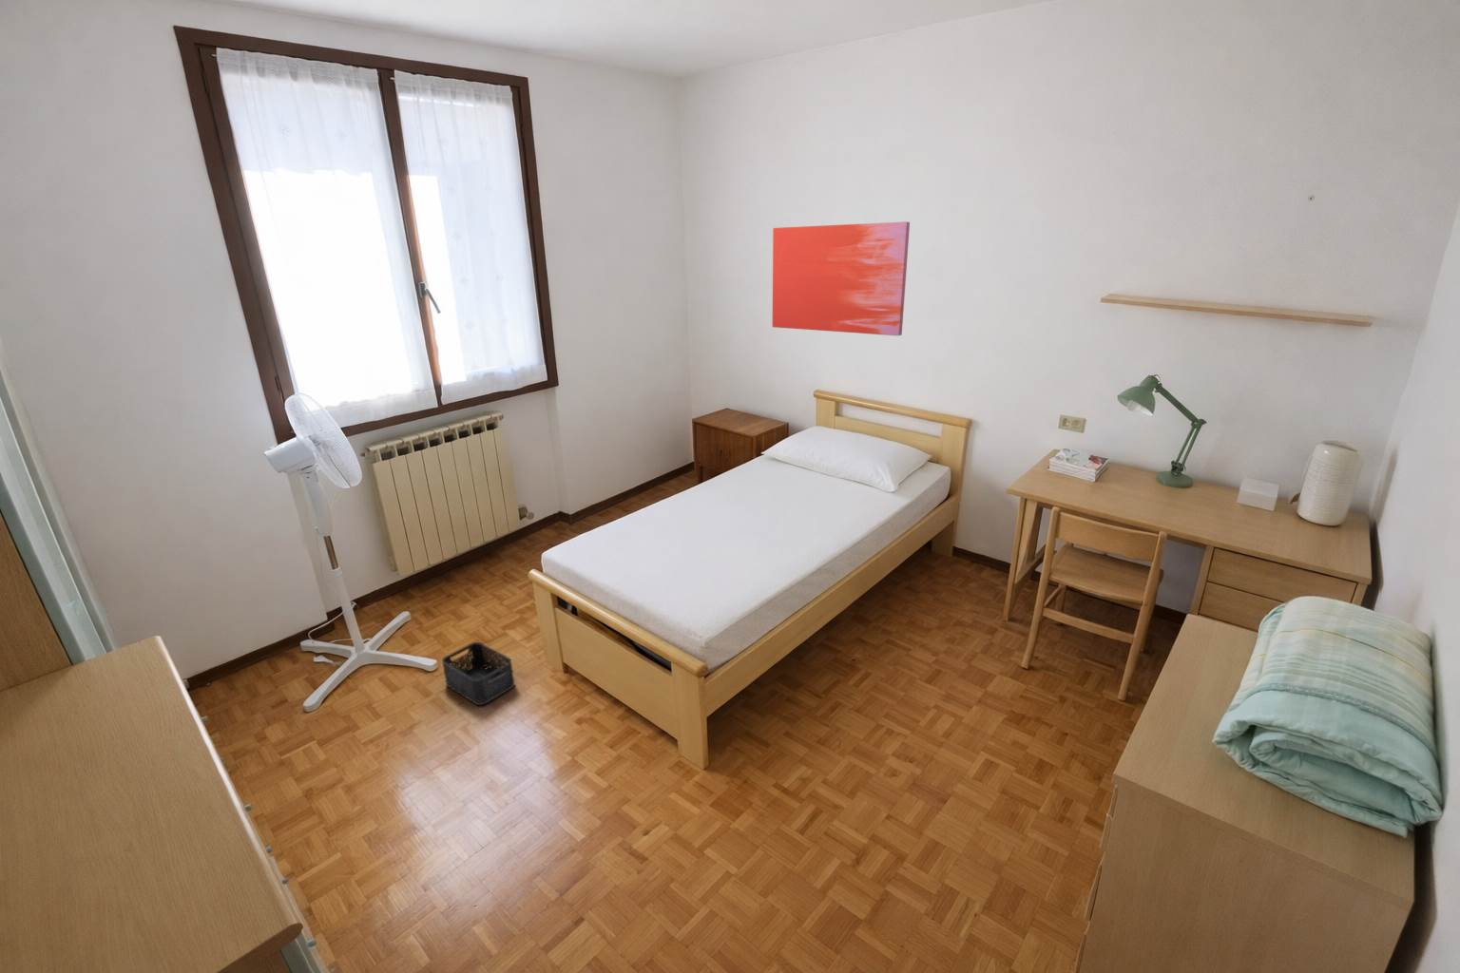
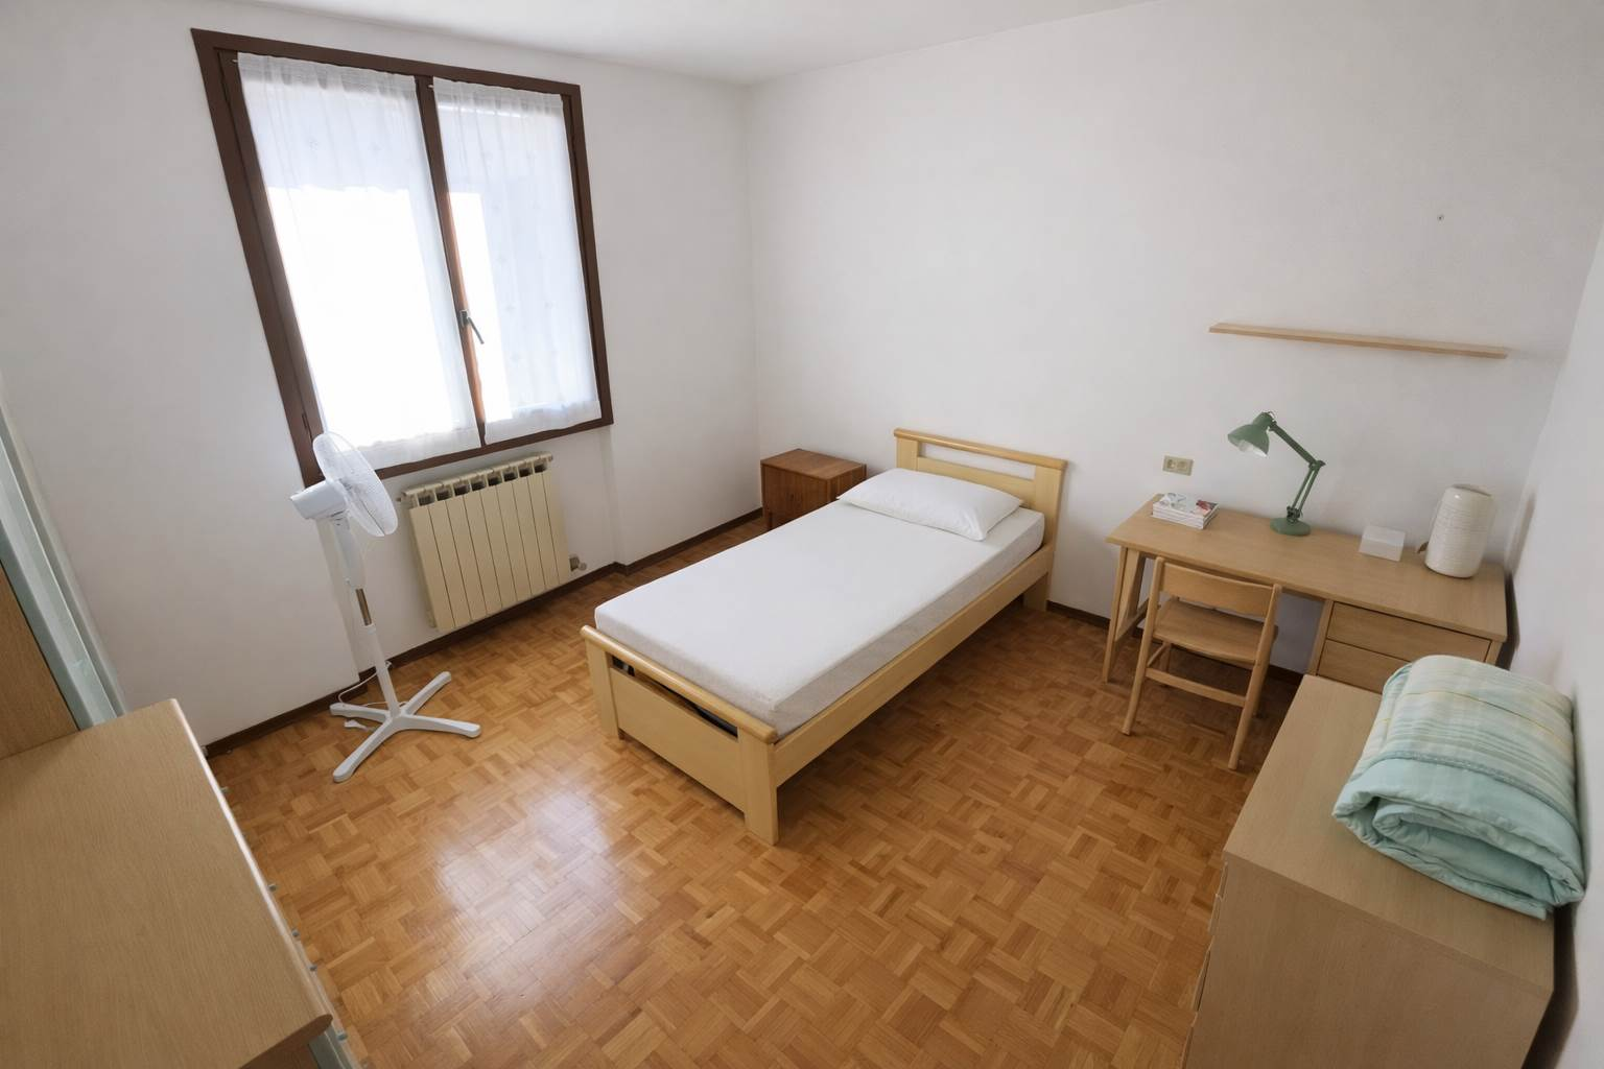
- storage bin (478, 672)
- wall art (834, 279)
